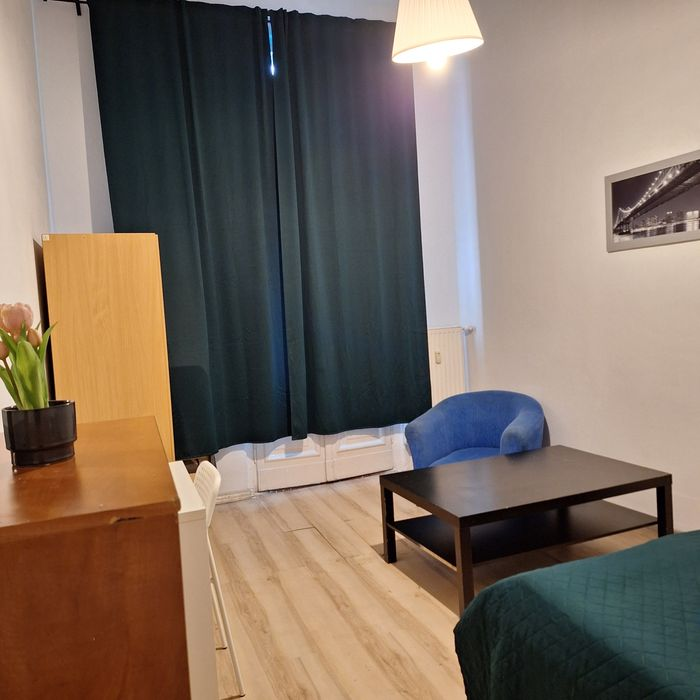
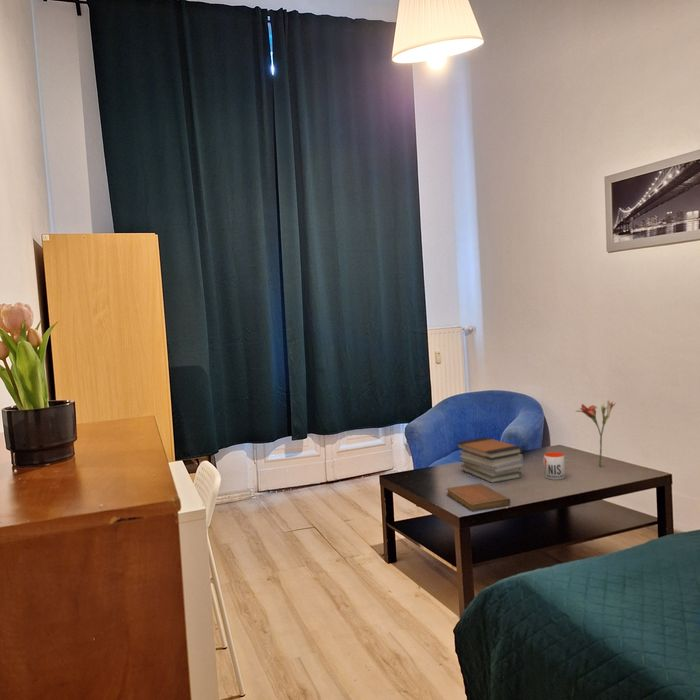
+ book stack (489, 459)
+ flower (599, 433)
+ mug (552, 464)
+ notebook (477, 496)
